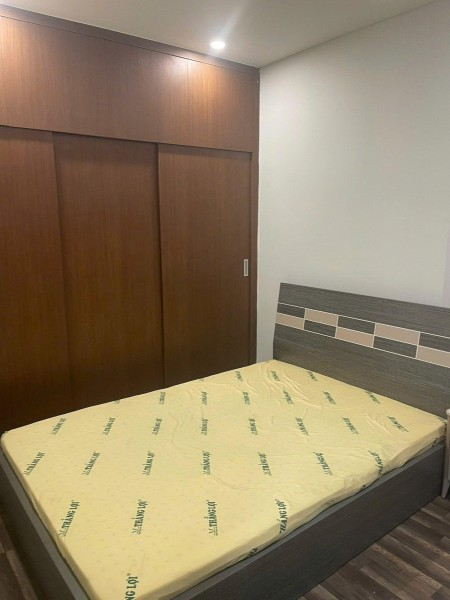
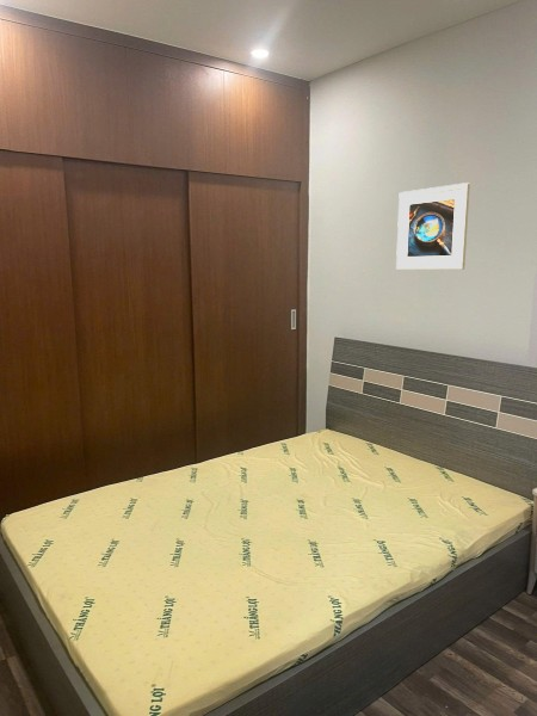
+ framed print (430, 229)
